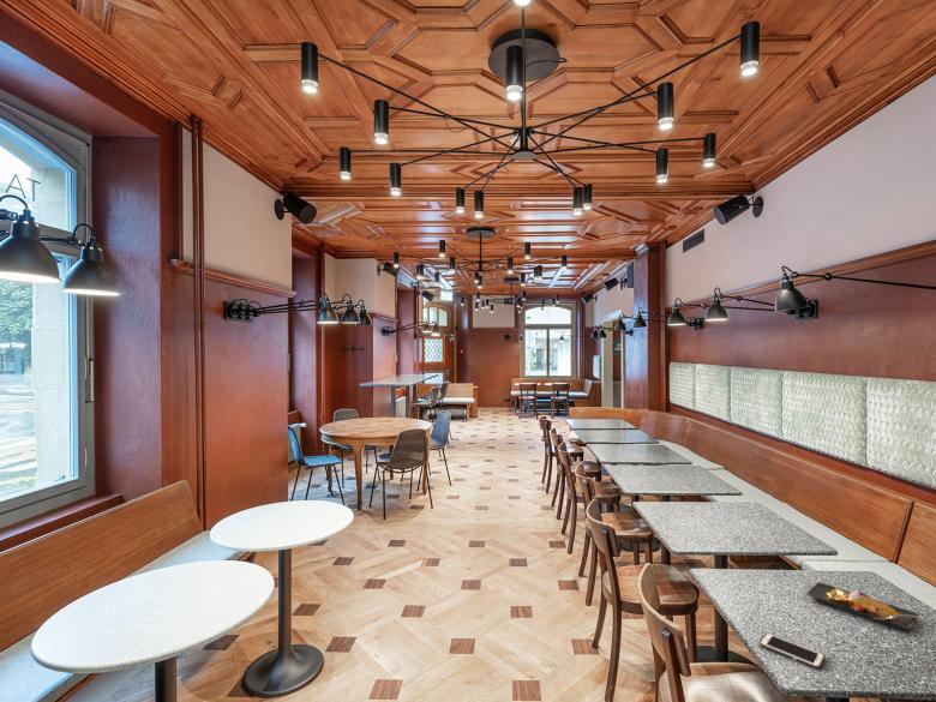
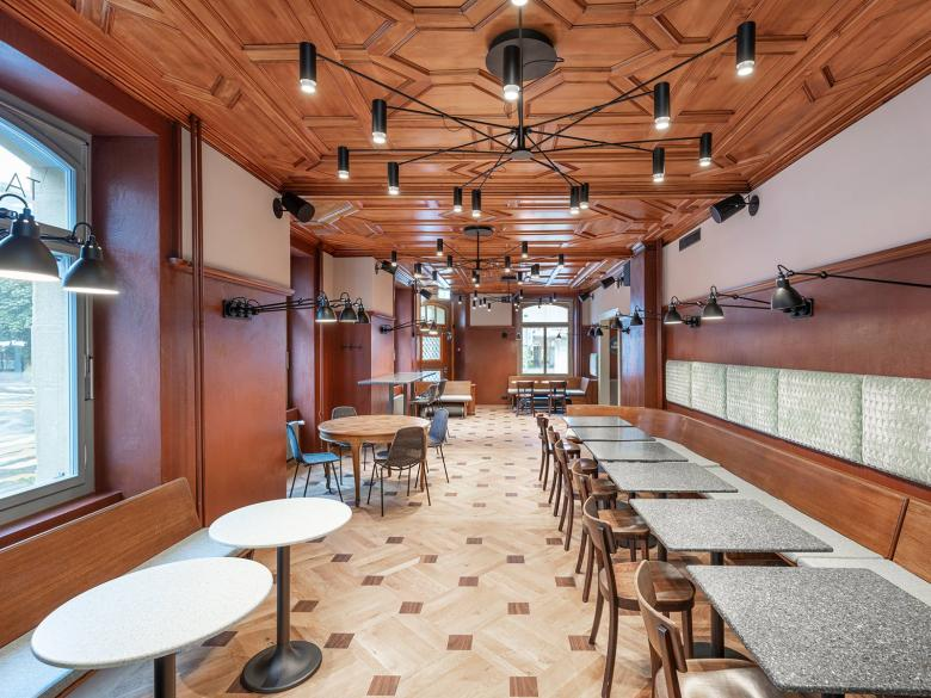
- plate (860, 601)
- cell phone (791, 649)
